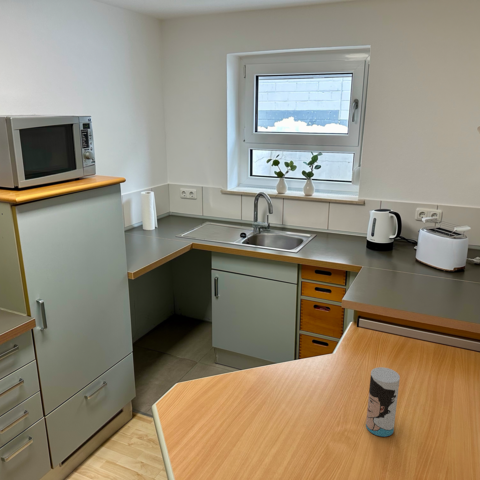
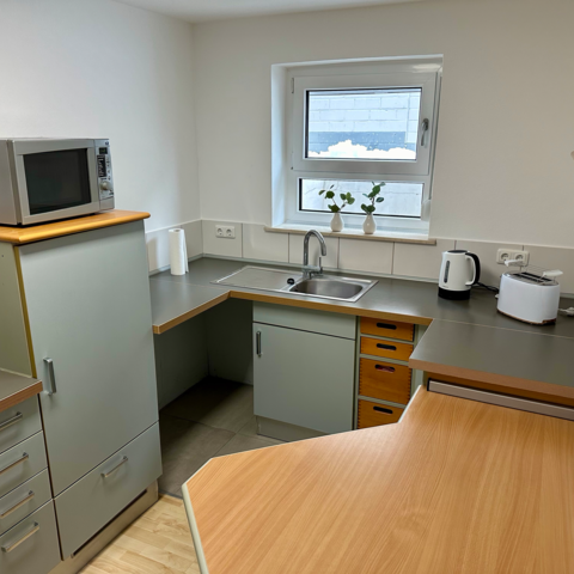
- cup (382, 401)
